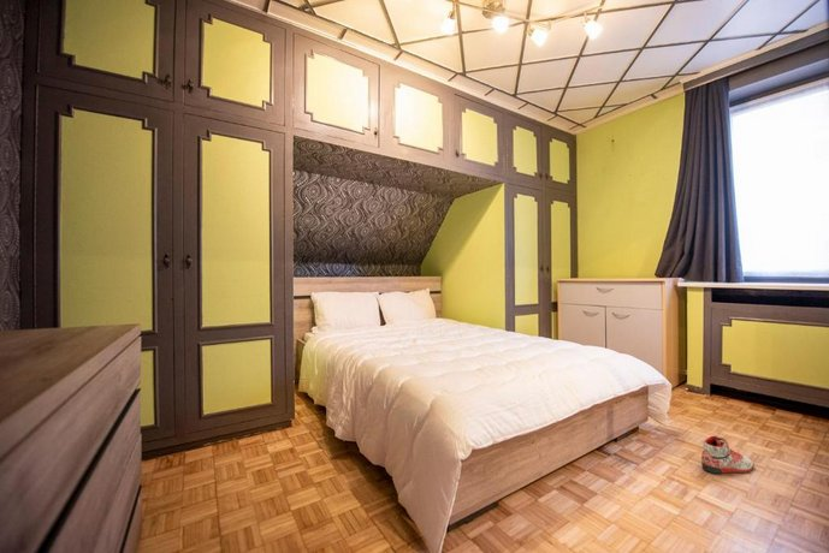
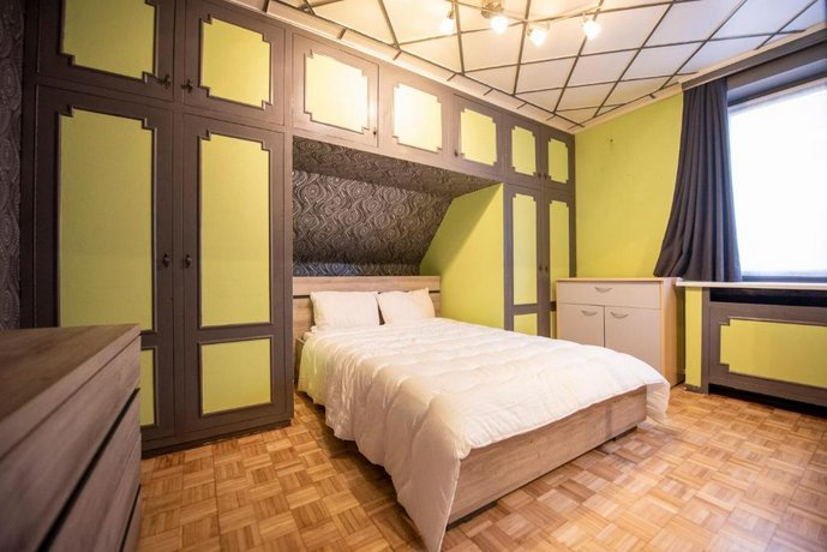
- sneaker (728, 452)
